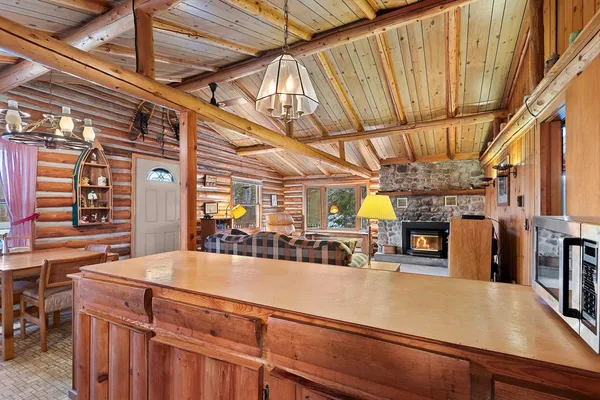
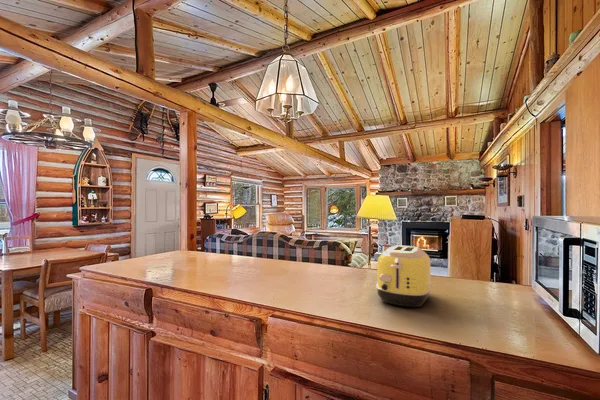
+ toaster (403, 273)
